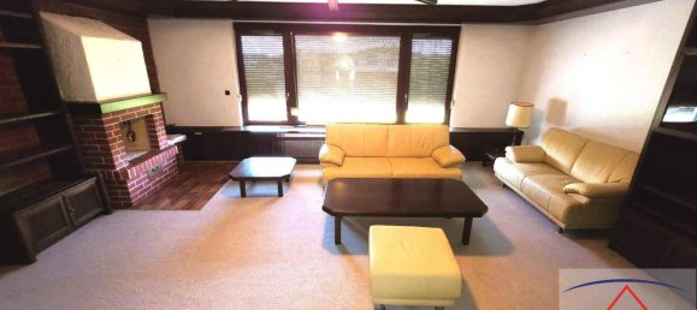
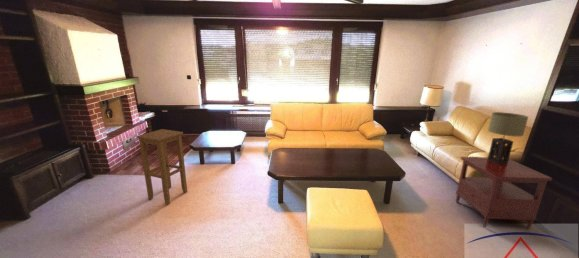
+ table lamp (503, 138)
+ stool (164, 165)
+ side table (495, 191)
